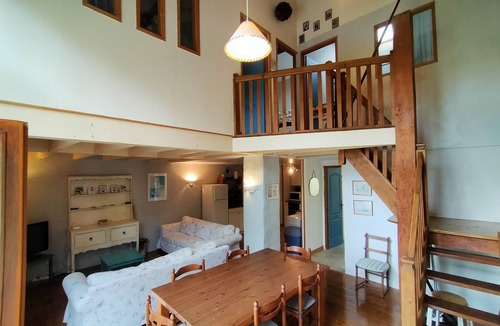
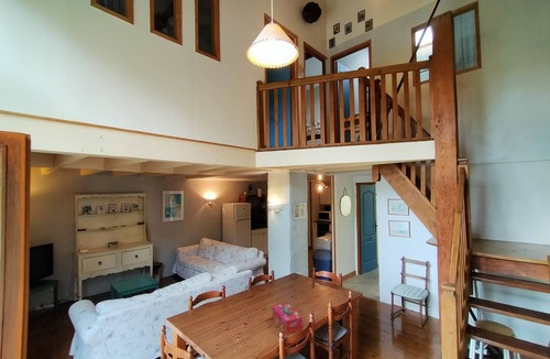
+ tissue box (286, 317)
